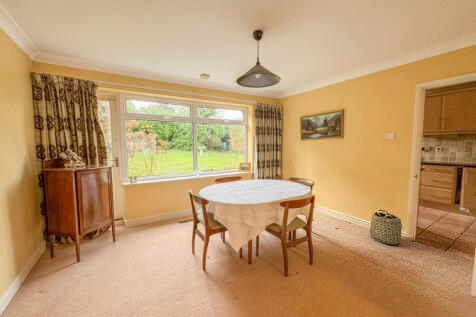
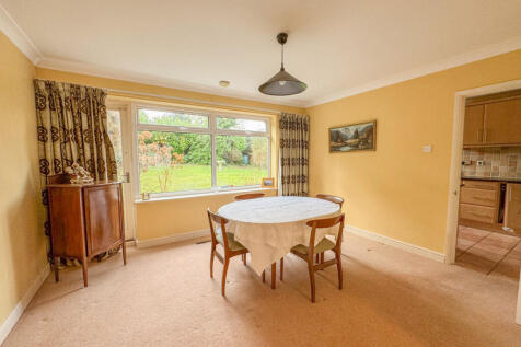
- basket (385, 225)
